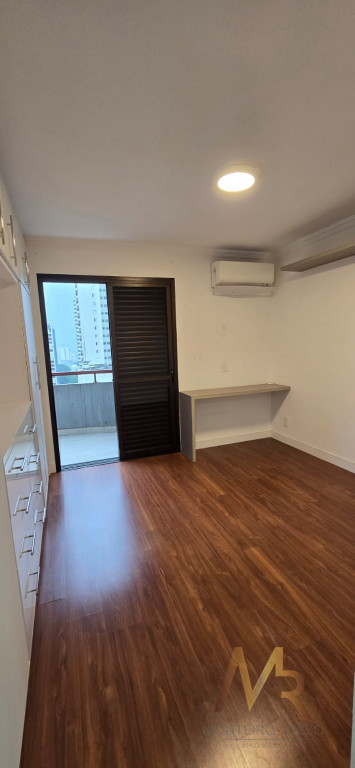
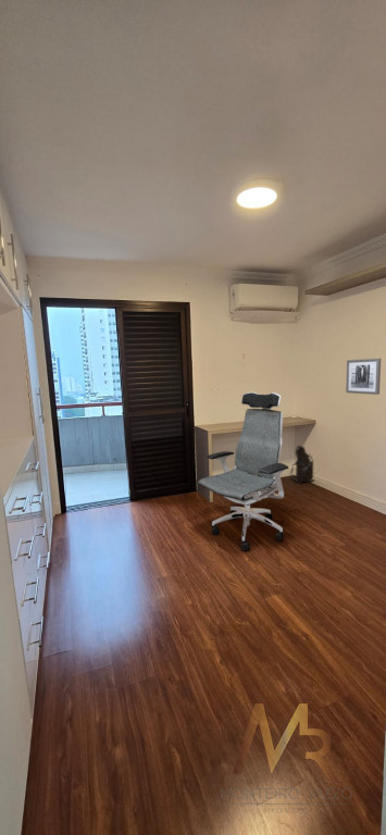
+ wall art (362, 376)
+ shoulder bag (303, 463)
+ office chair (246, 464)
